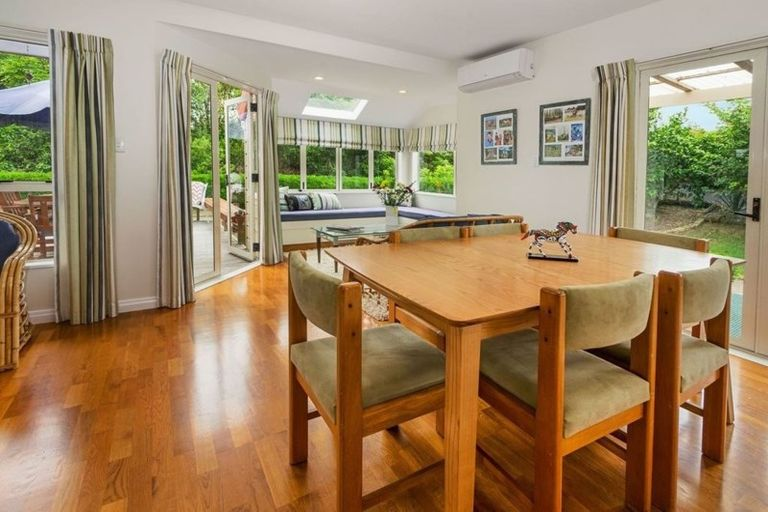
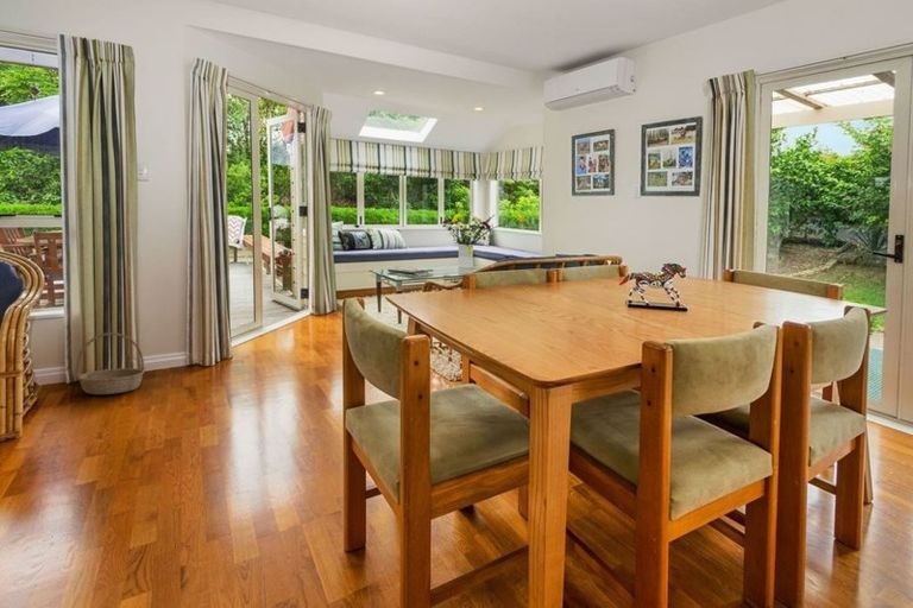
+ basket (111, 369)
